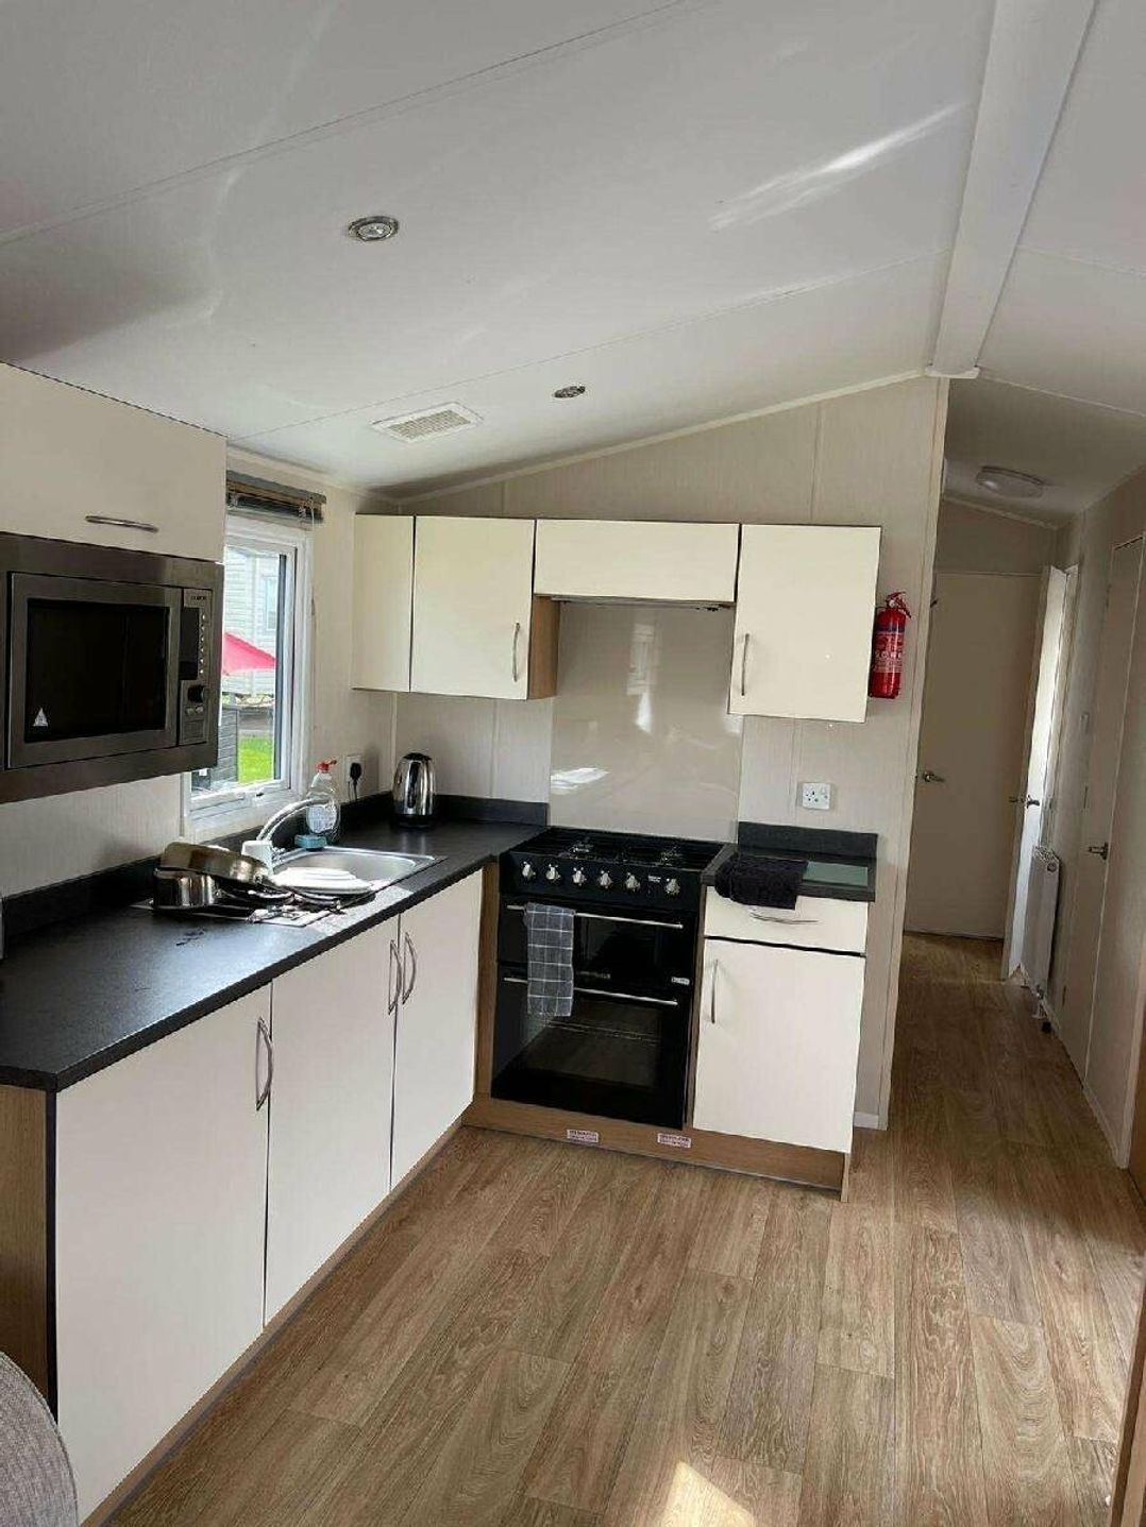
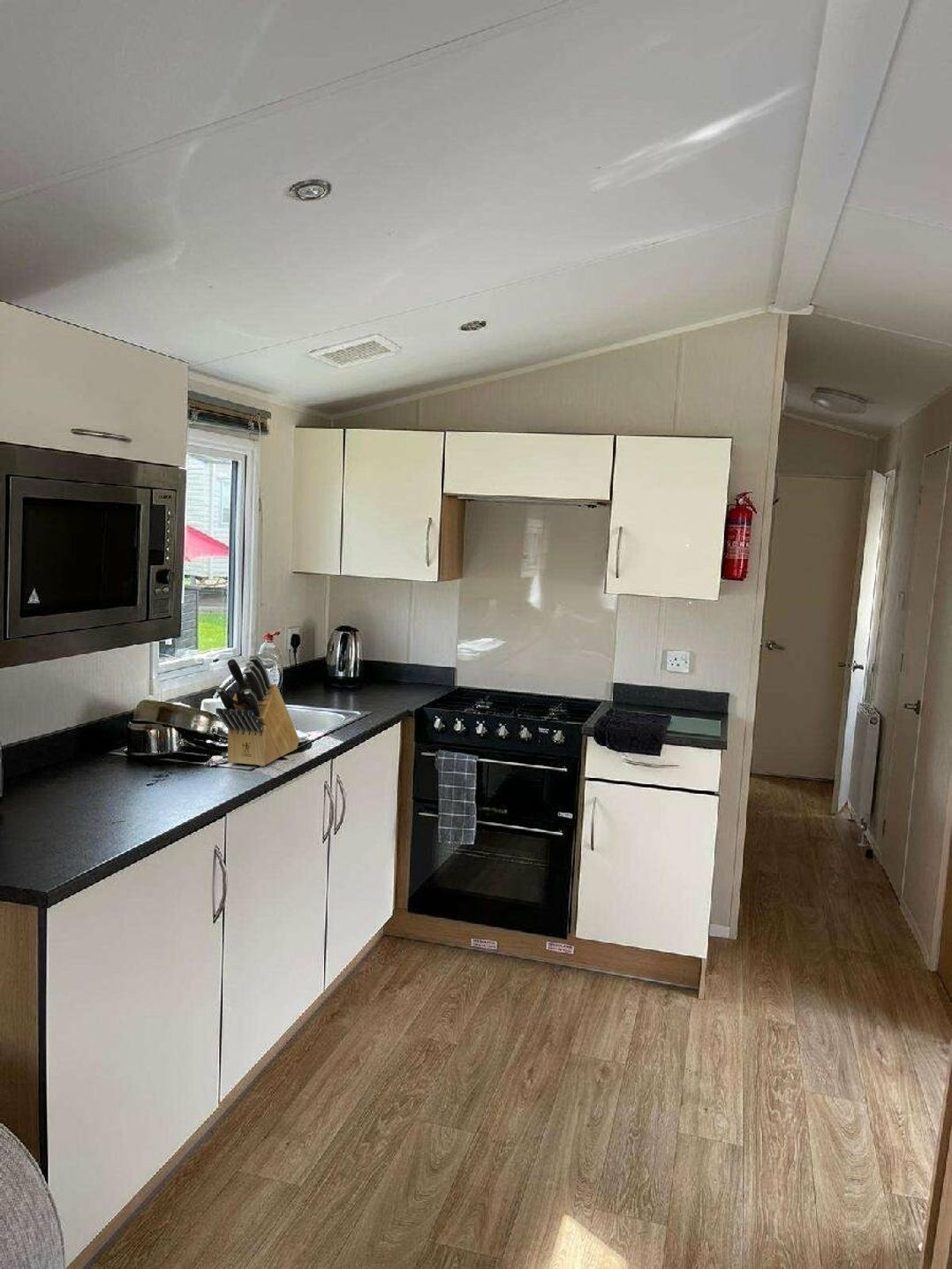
+ knife block (260, 705)
